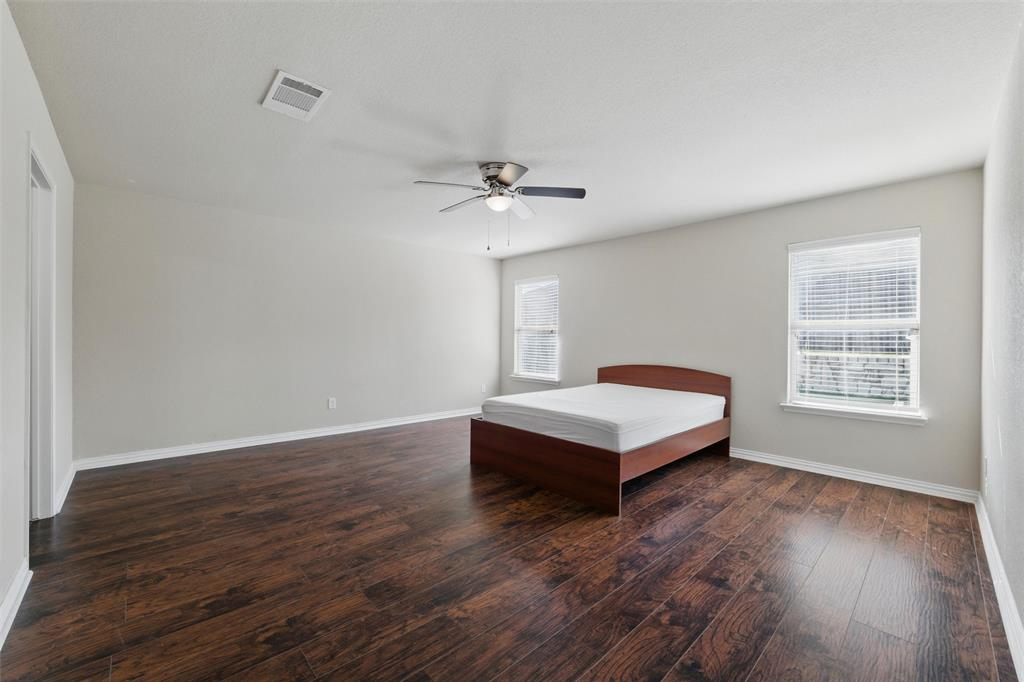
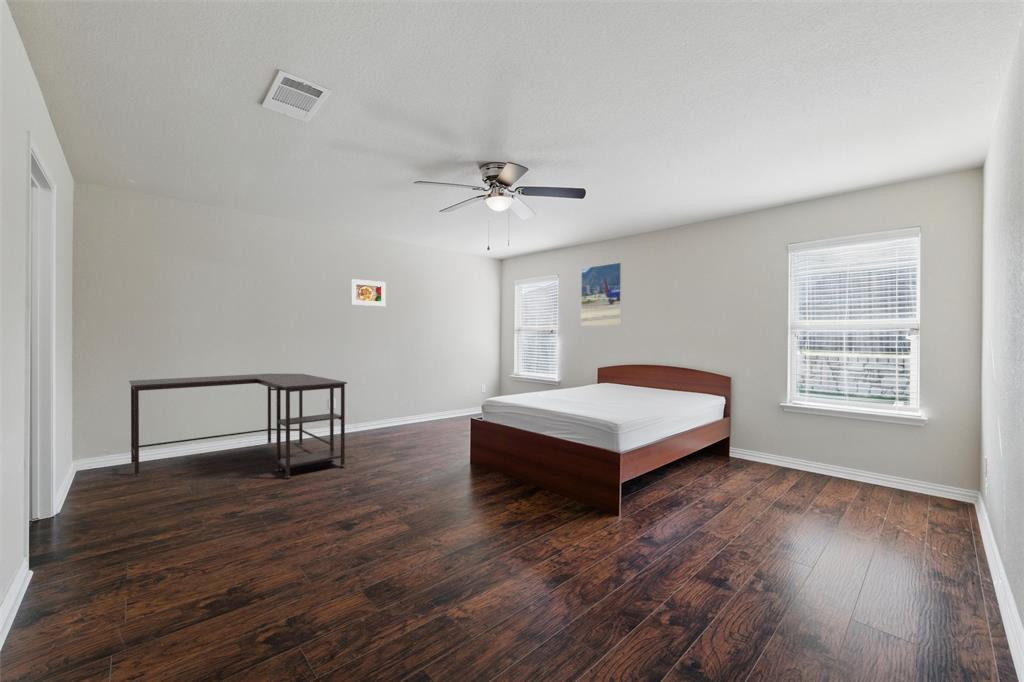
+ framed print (600, 295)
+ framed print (368, 293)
+ desk (240, 432)
